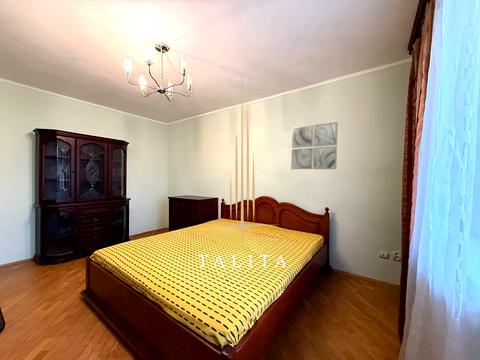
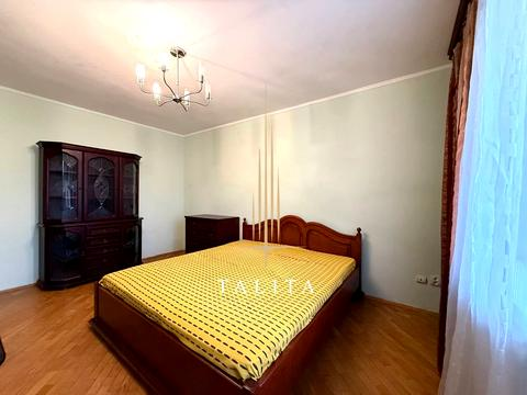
- wall art (312, 146)
